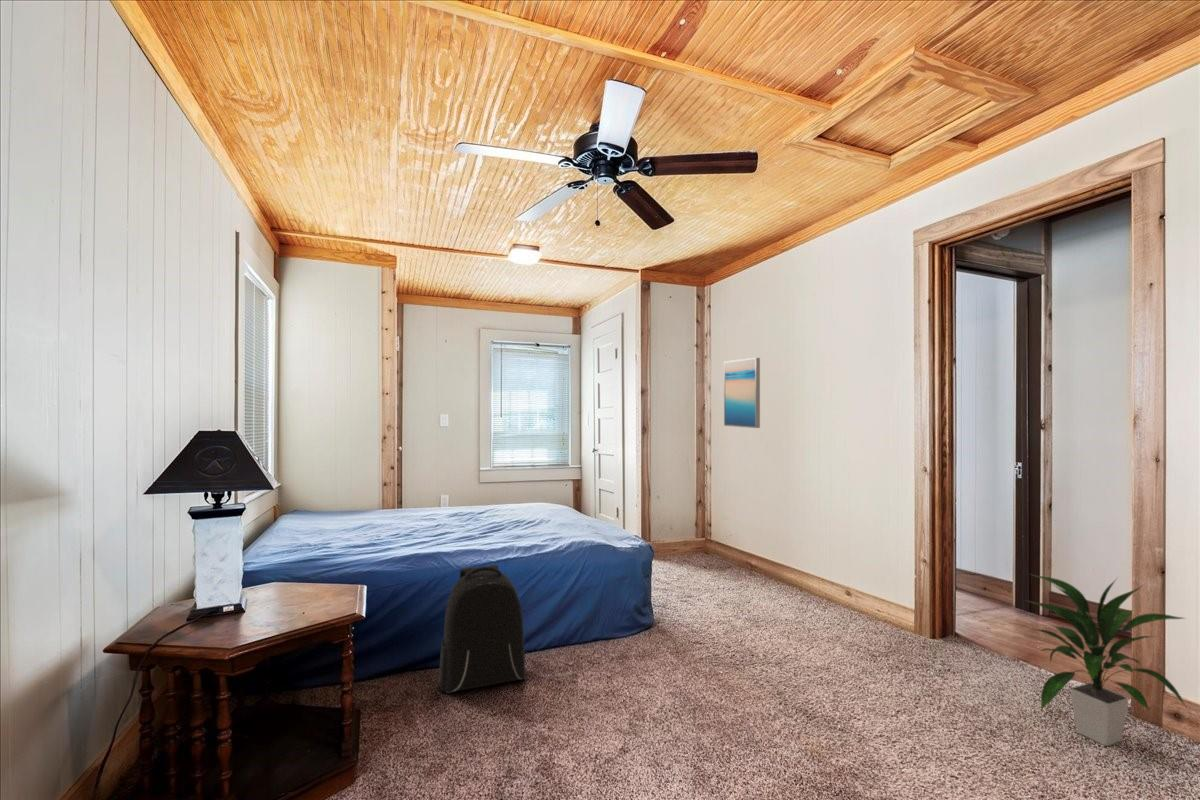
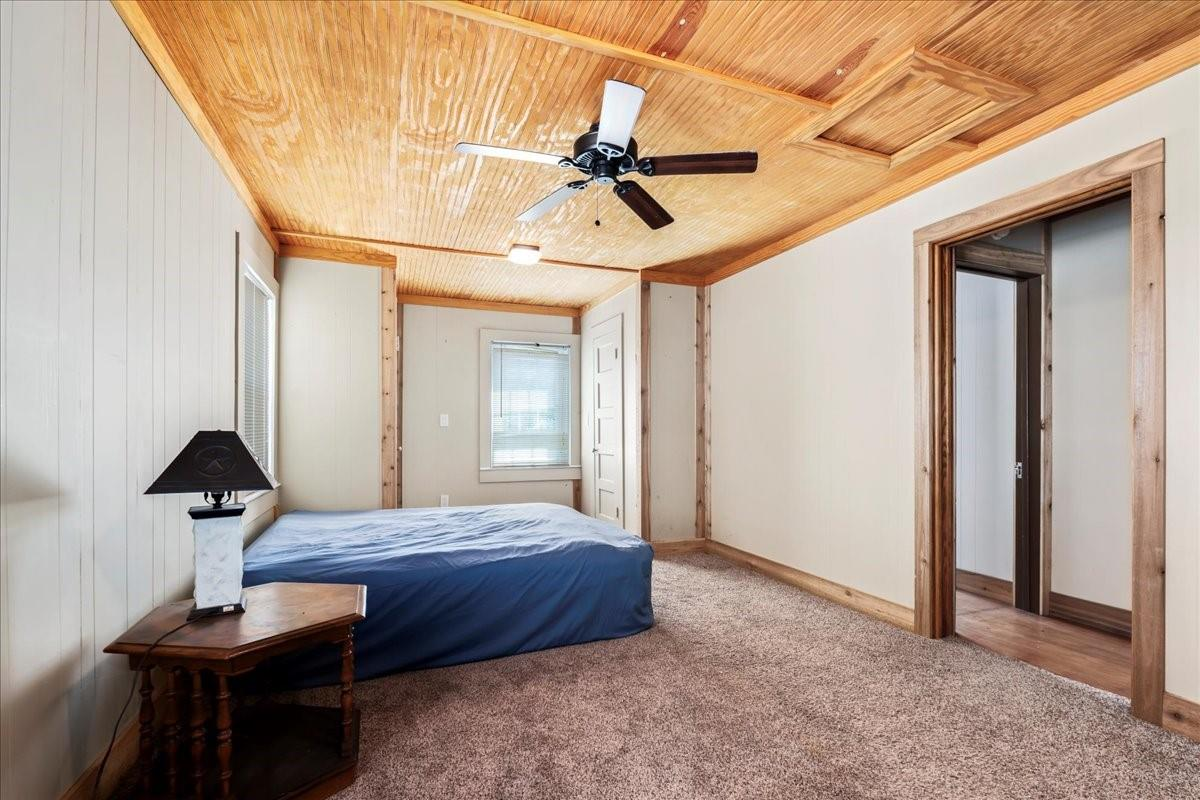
- indoor plant (1091, 654)
- wall art (741, 393)
- backpack (480, 621)
